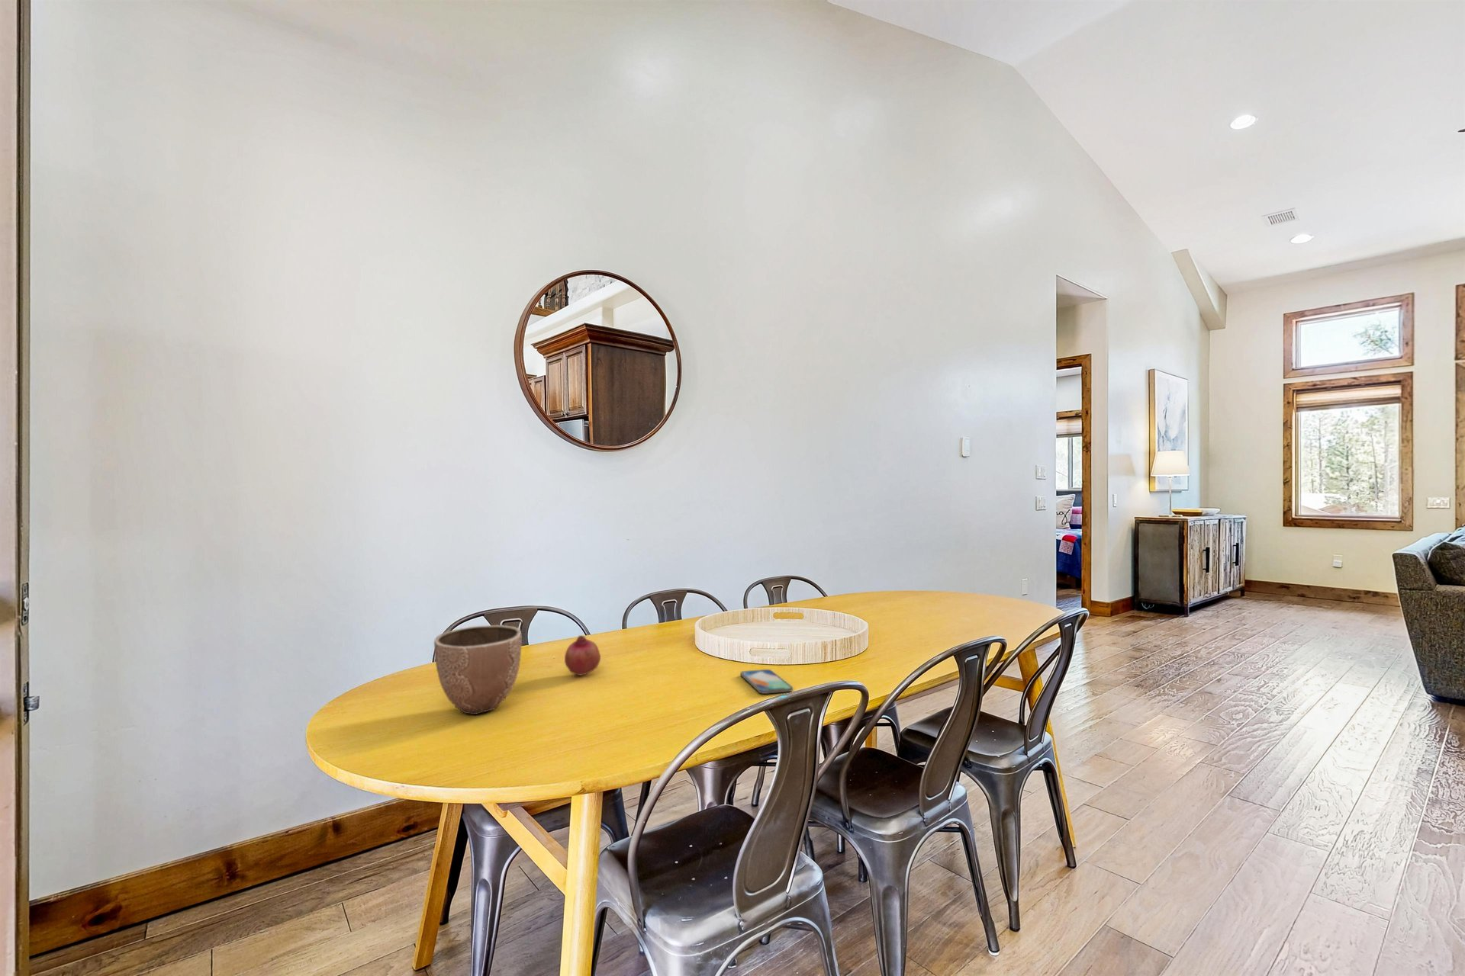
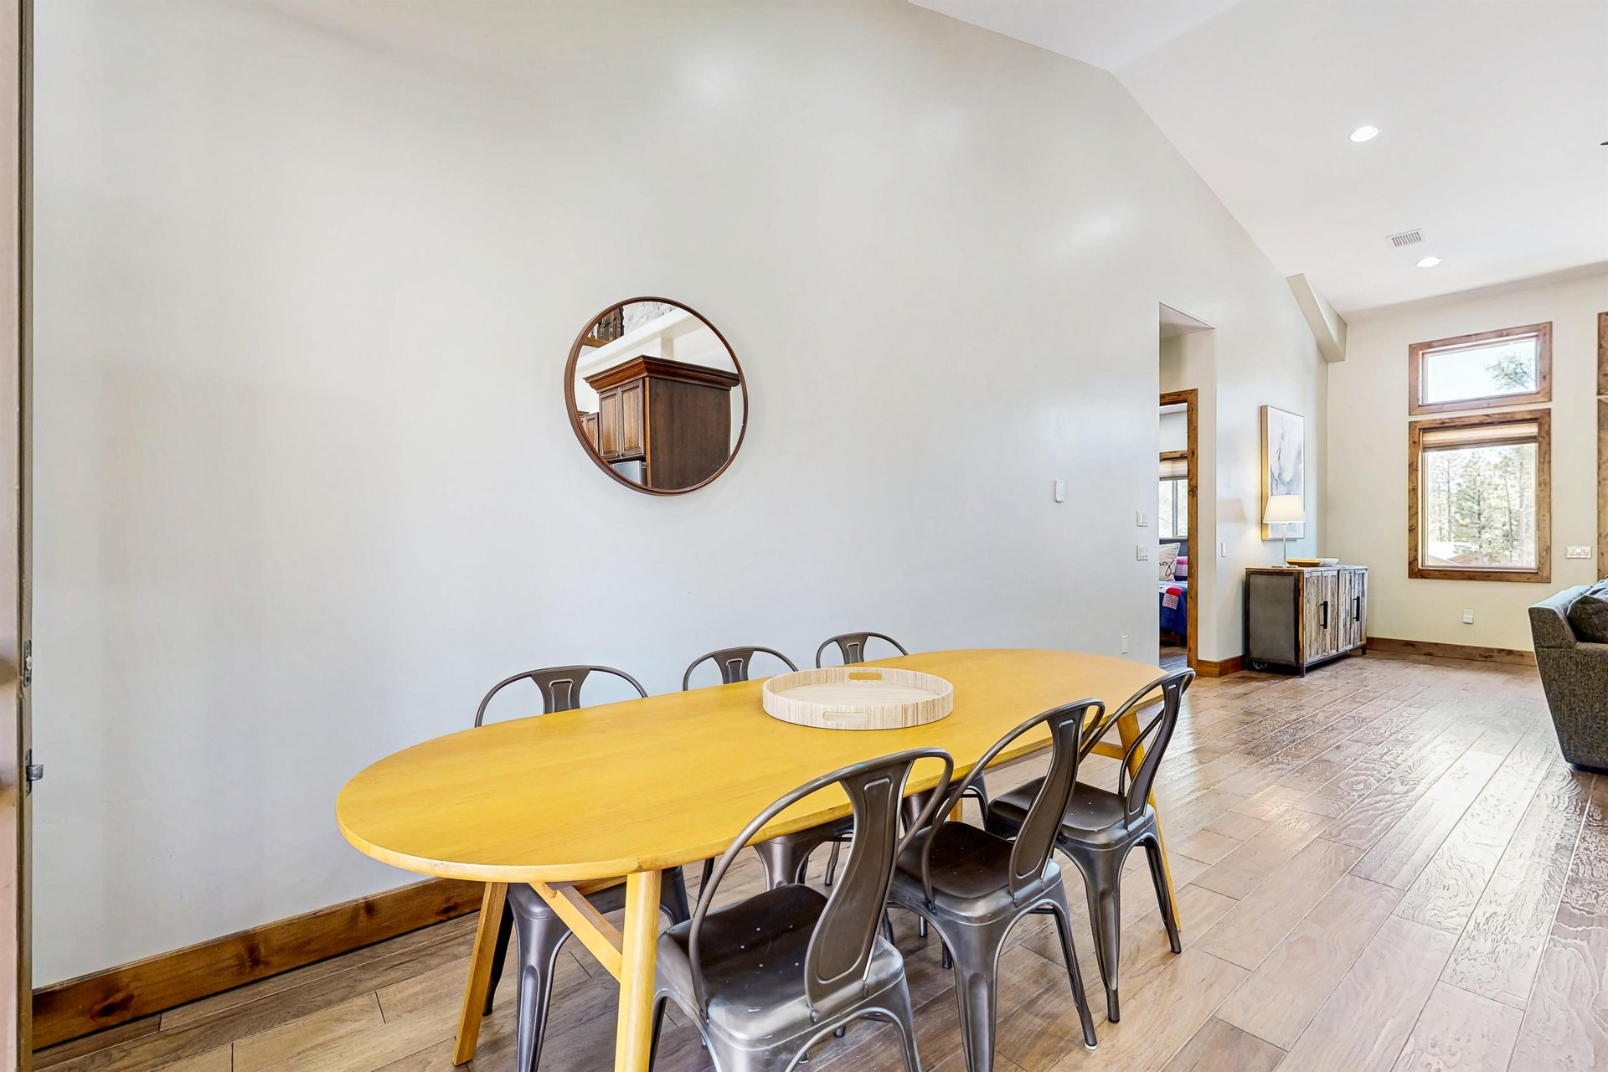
- fruit (582, 655)
- smartphone (765, 681)
- decorative bowl (479, 672)
